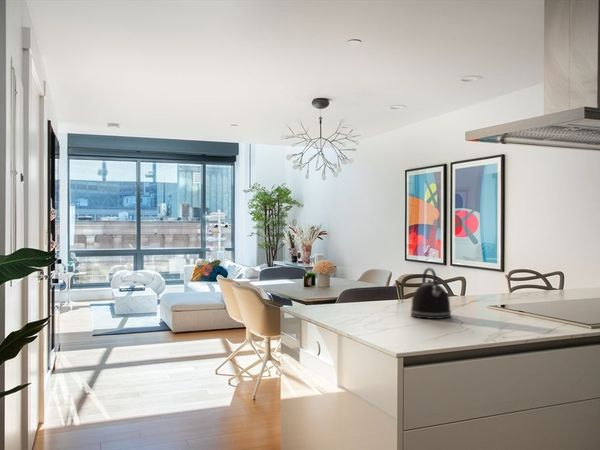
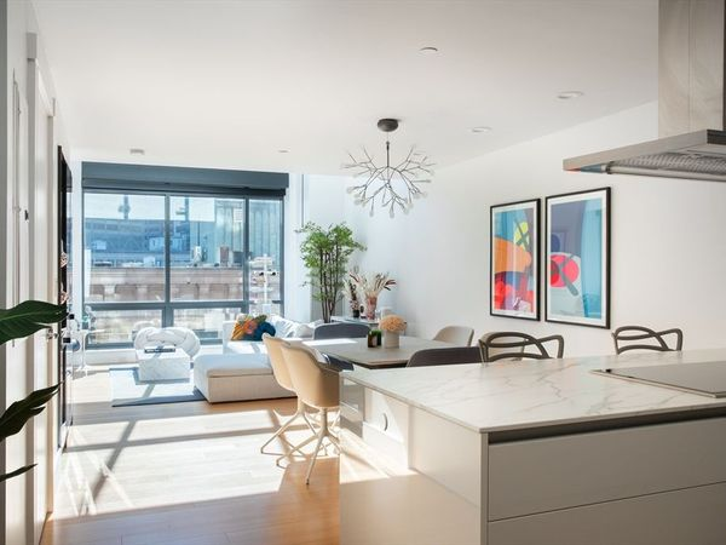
- kettle (430, 291)
